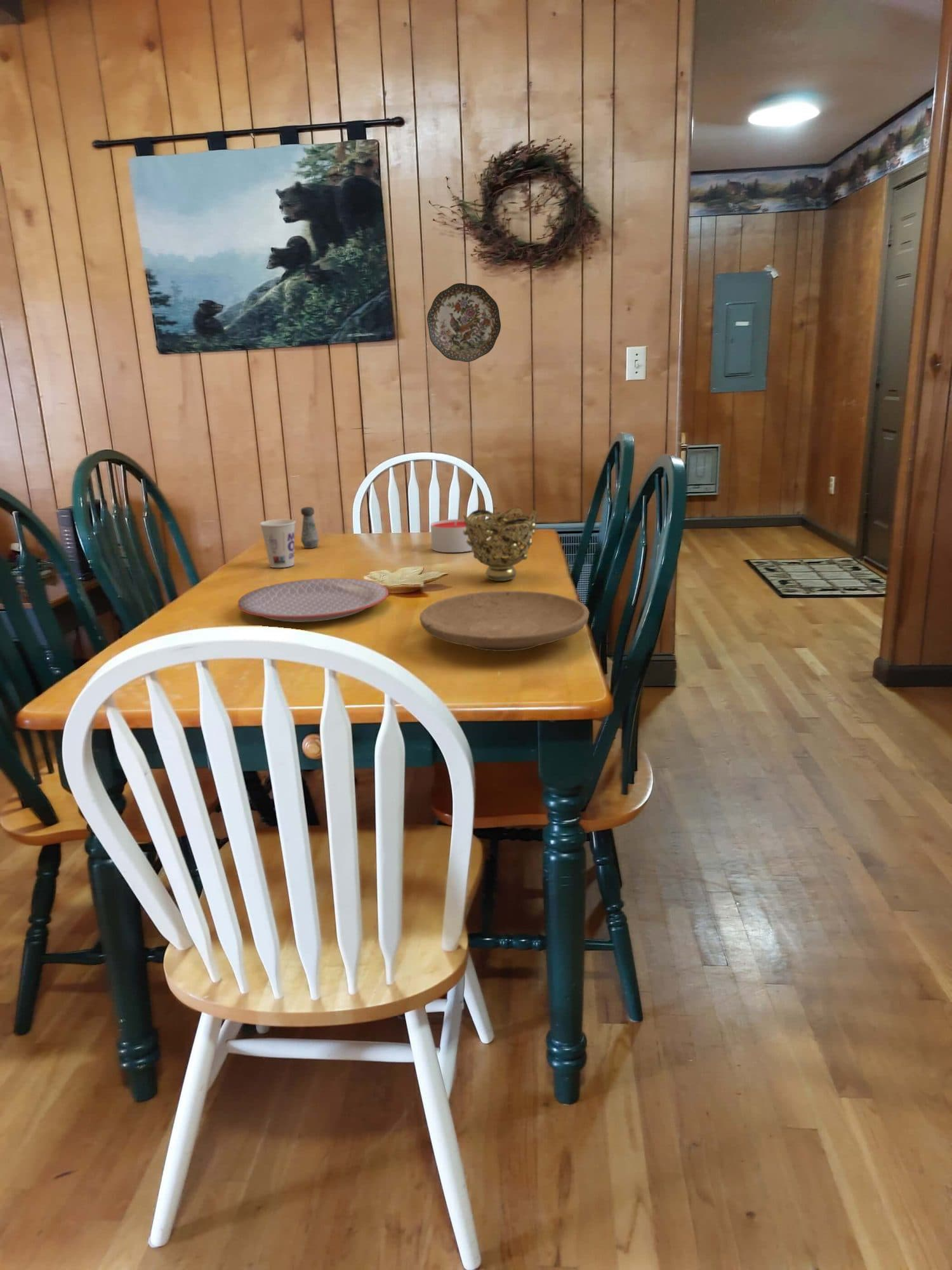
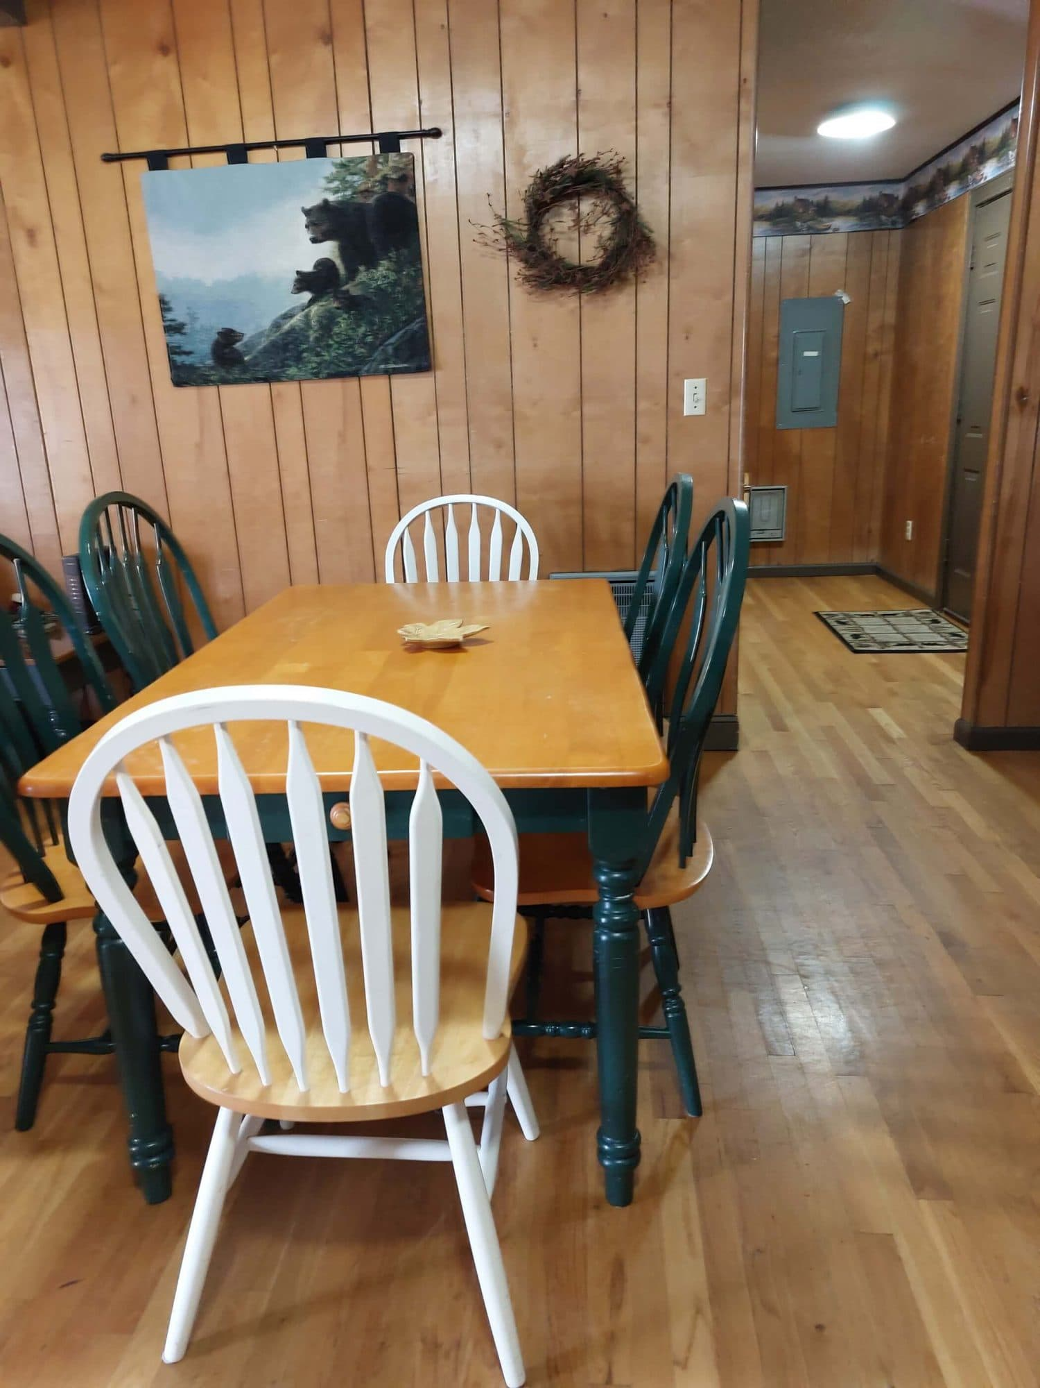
- salt shaker (308, 527)
- cup (279, 544)
- decorative plate (464, 323)
- candle (455, 535)
- plate (314, 601)
- decorative bowl (500, 545)
- plate (504, 625)
